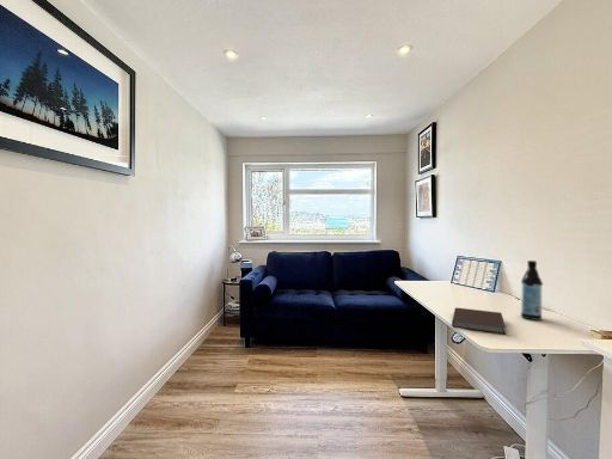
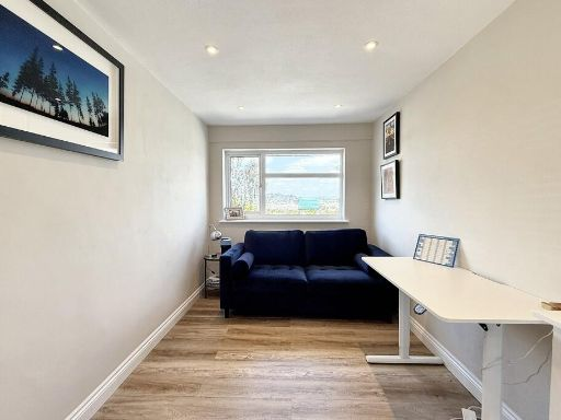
- water bottle (531, 289)
- notebook (477, 319)
